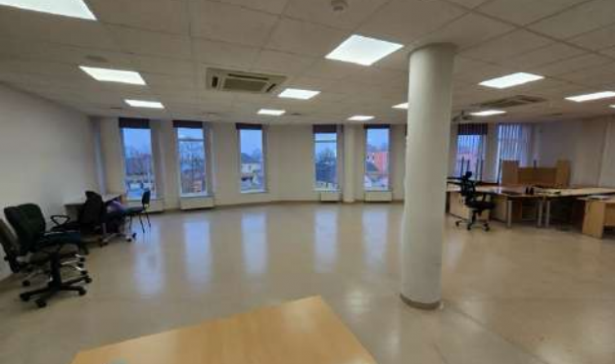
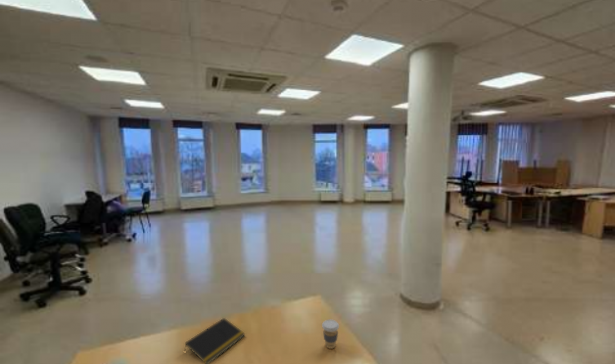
+ notepad (216, 338)
+ coffee cup (330, 334)
